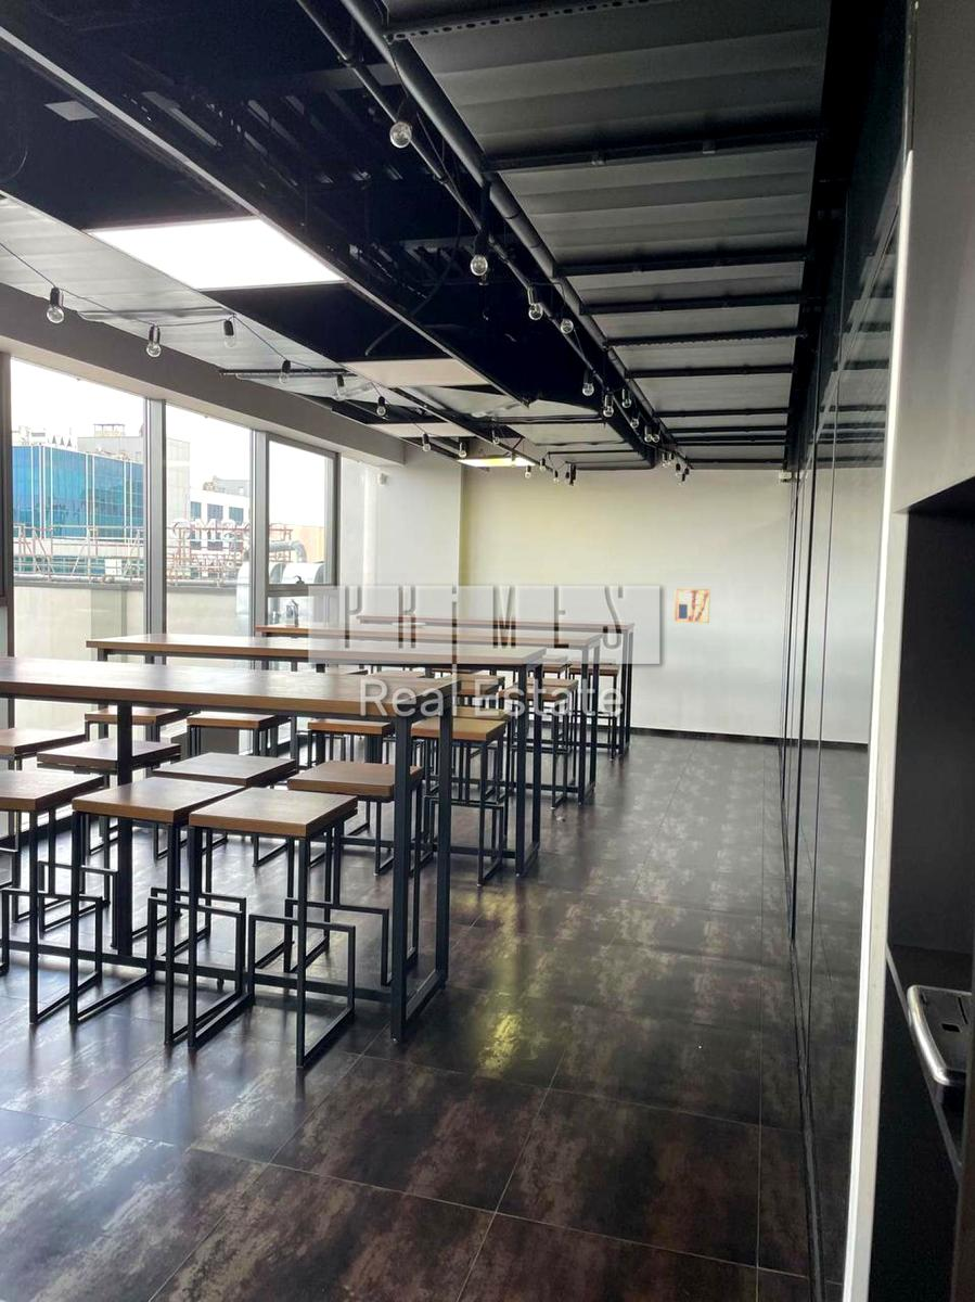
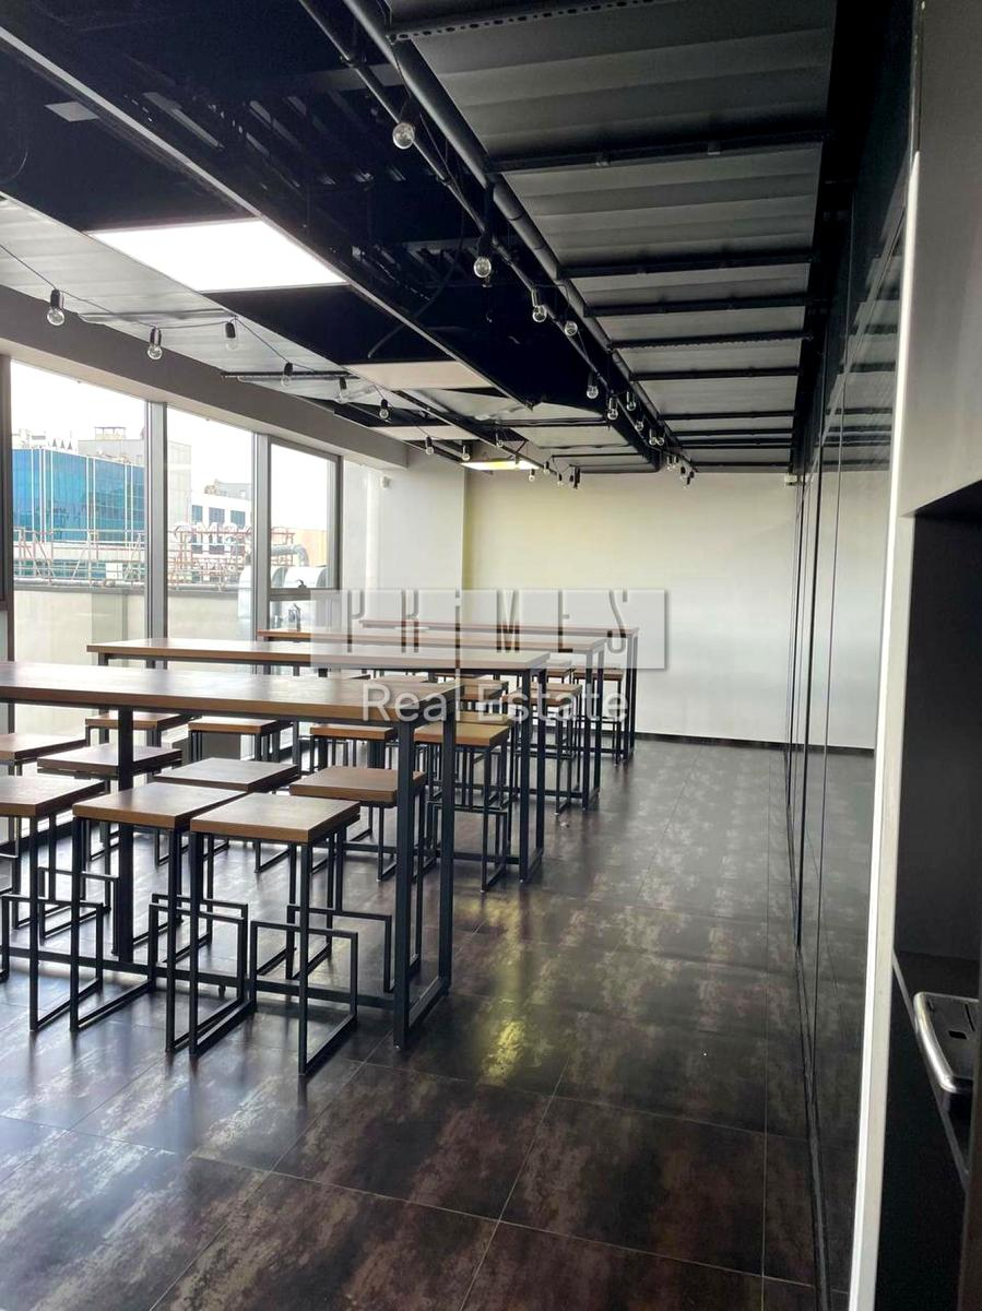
- wall art (692, 605)
